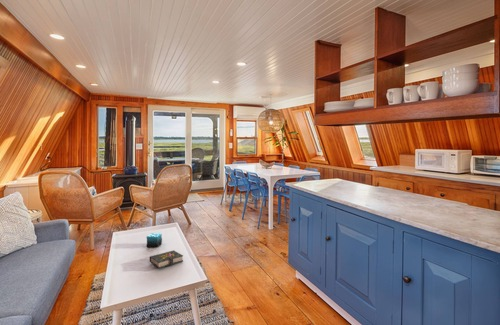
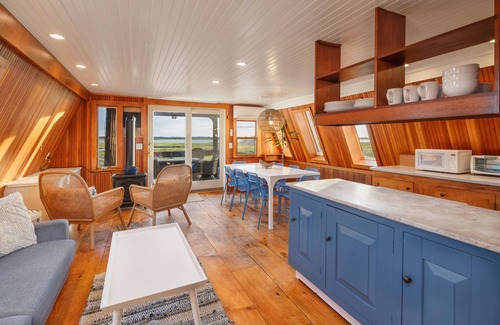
- candle (154, 237)
- book (166, 258)
